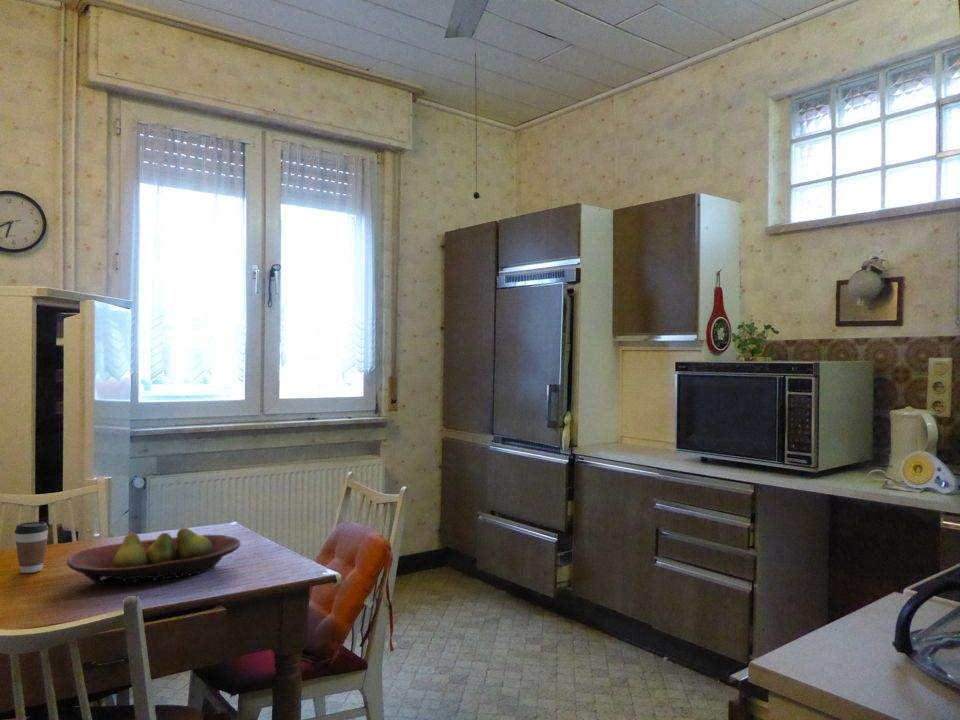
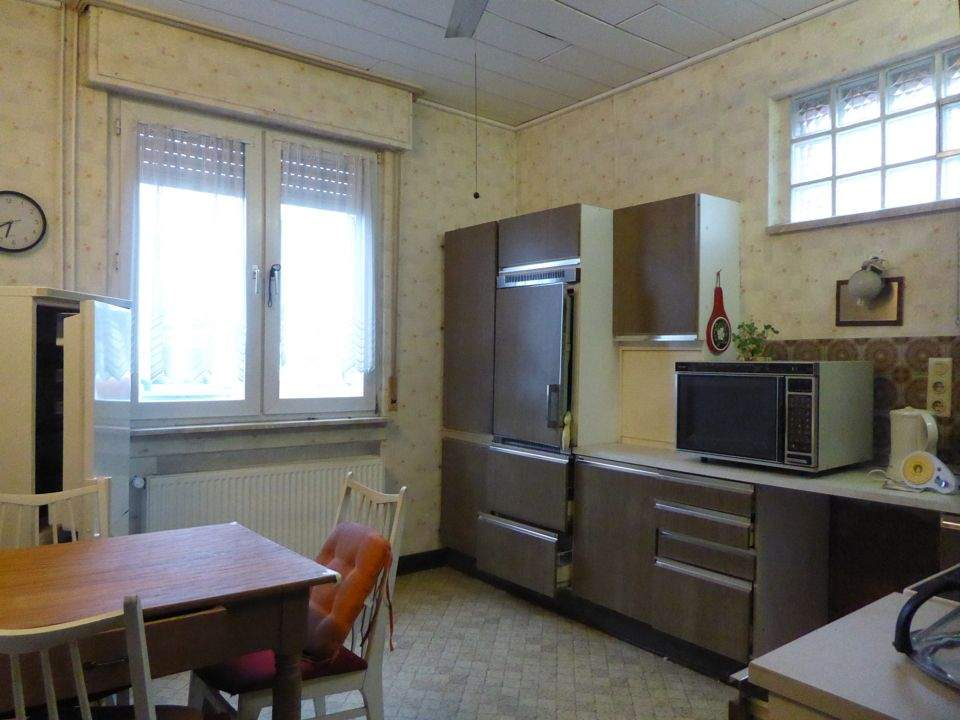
- fruit bowl (157, 552)
- coffee cup (31, 547)
